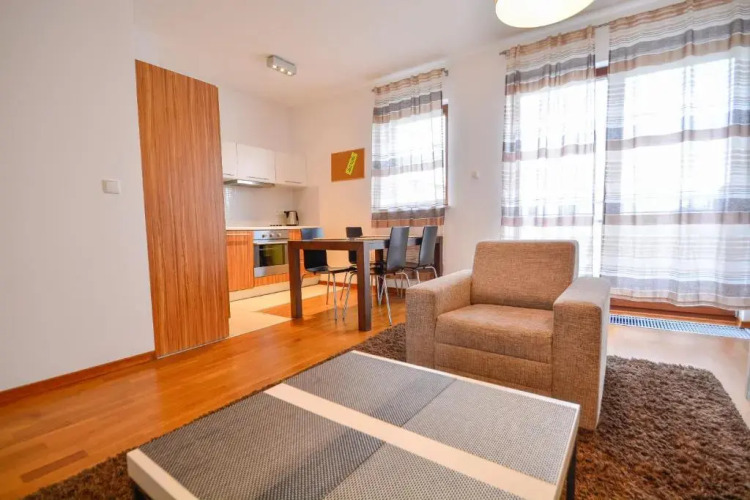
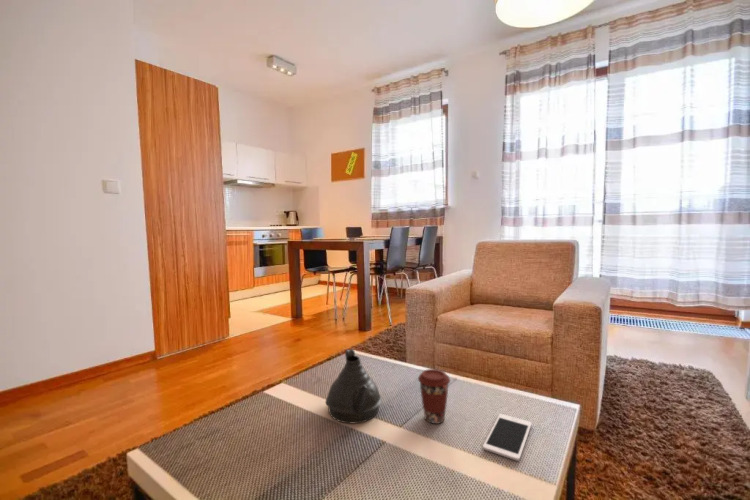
+ coffee cup (434, 396)
+ teapot (354, 388)
+ cell phone (508, 434)
